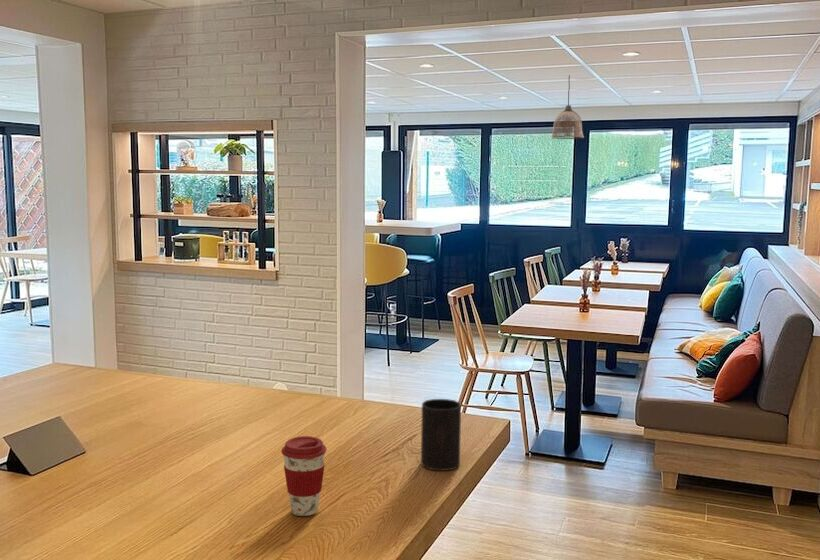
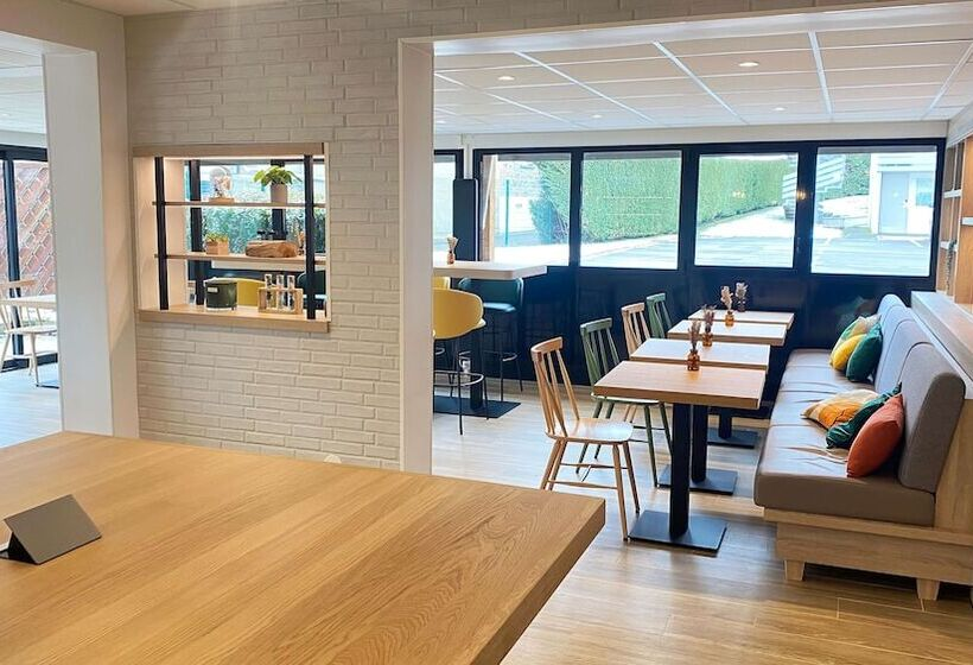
- coffee cup (304, 476)
- pendant lamp (568, 106)
- cup (440, 433)
